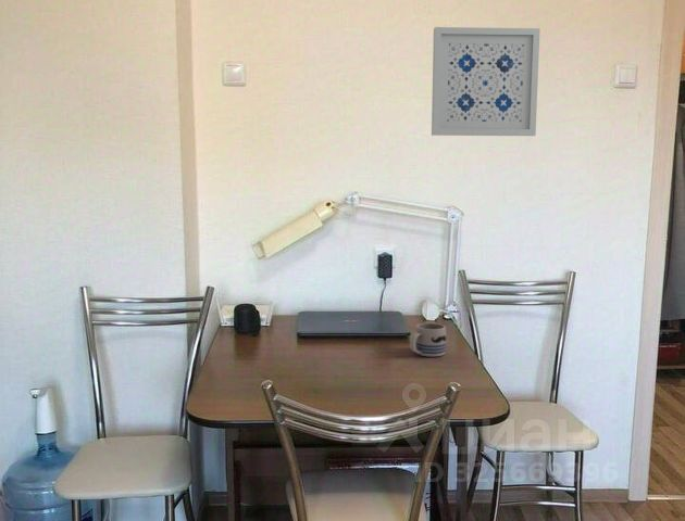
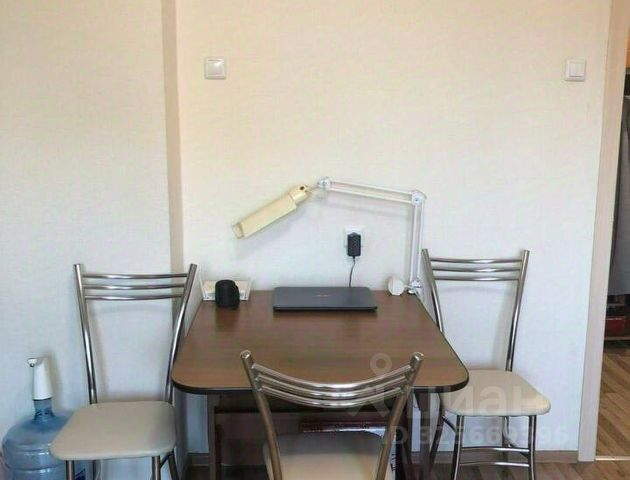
- mug (426, 340)
- wall art (485, 82)
